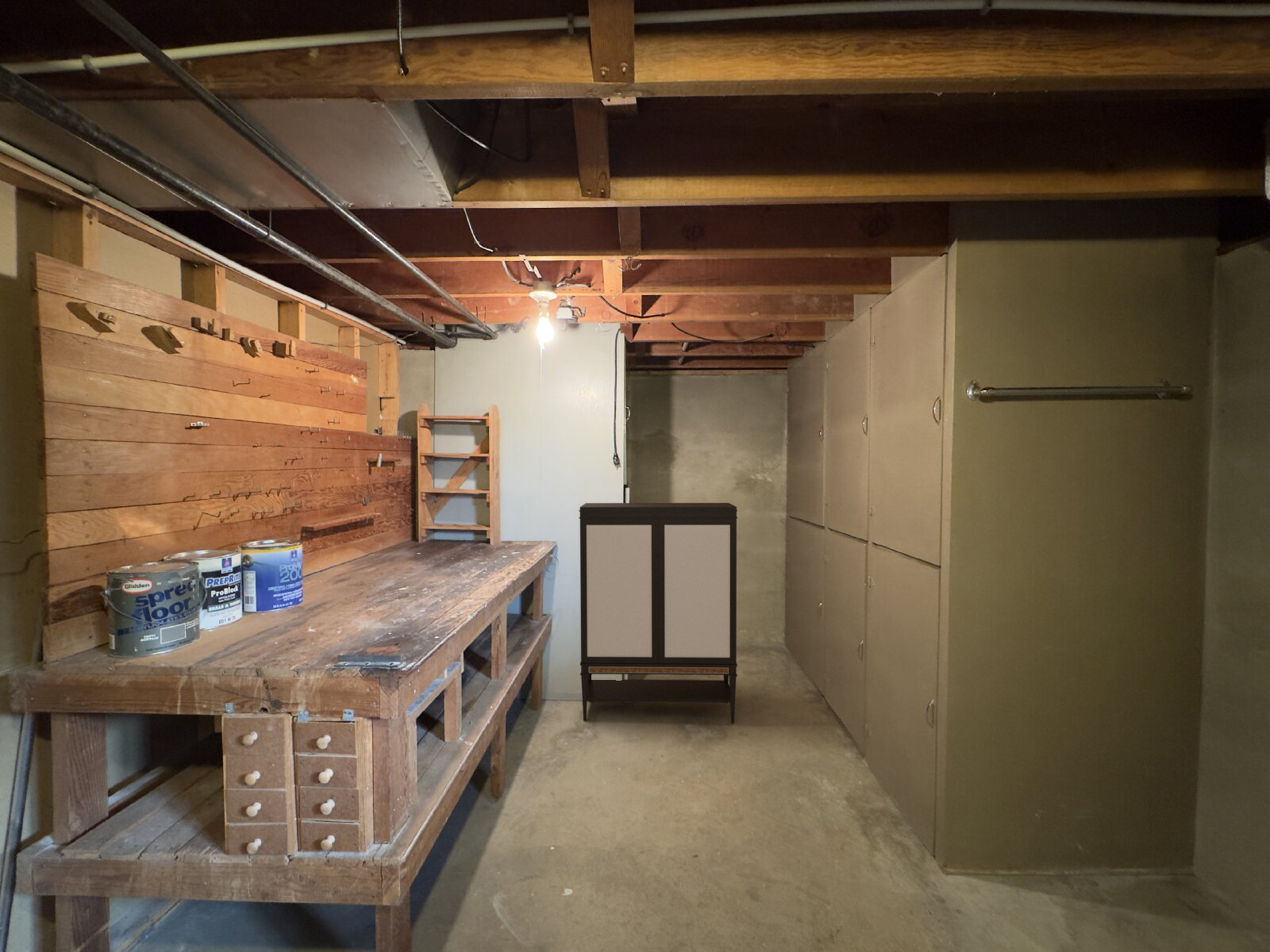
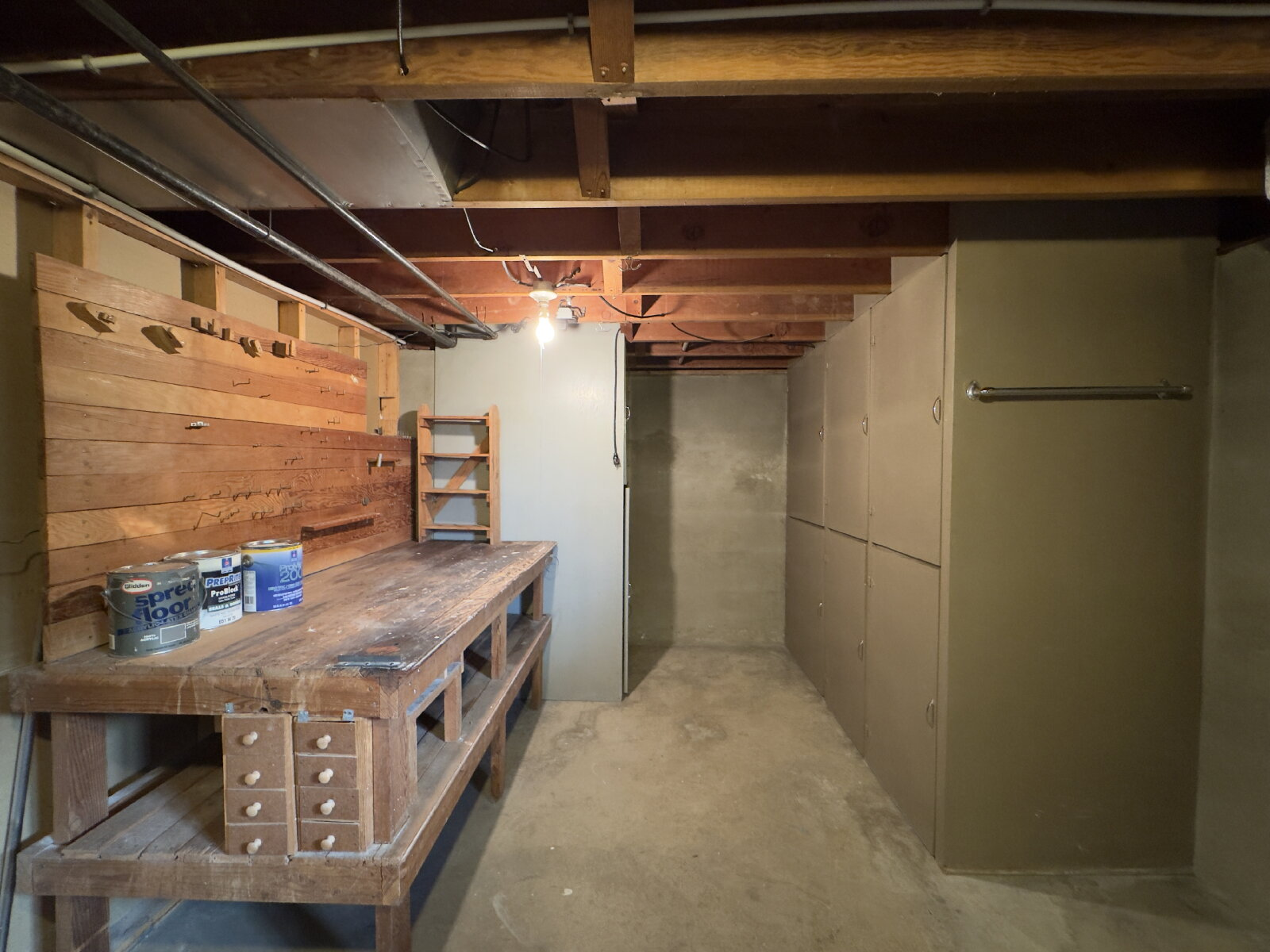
- storage cabinet (657, 608)
